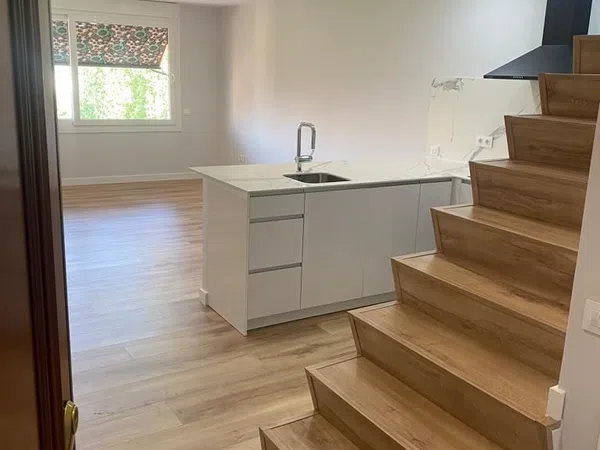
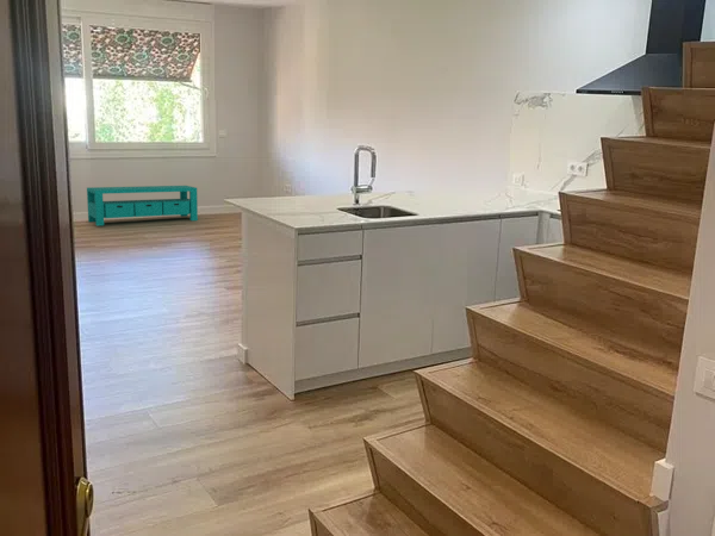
+ storage bench (143, 204)
